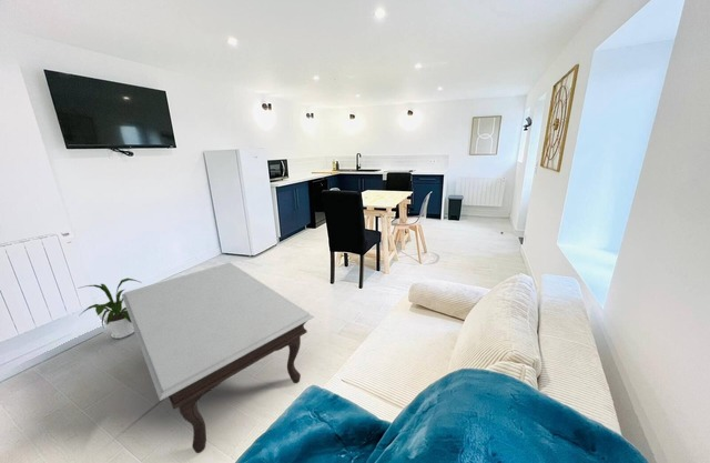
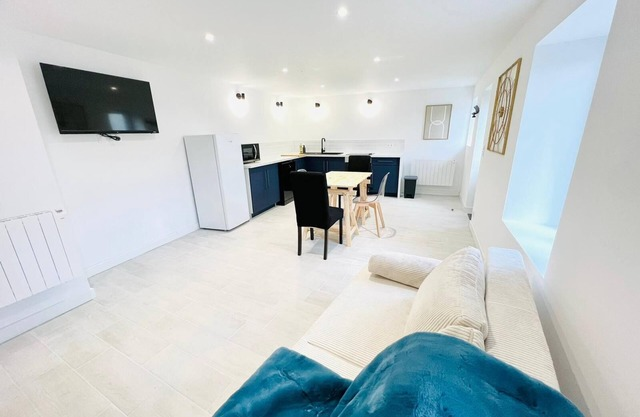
- coffee table (215, 334)
- house plant (115, 306)
